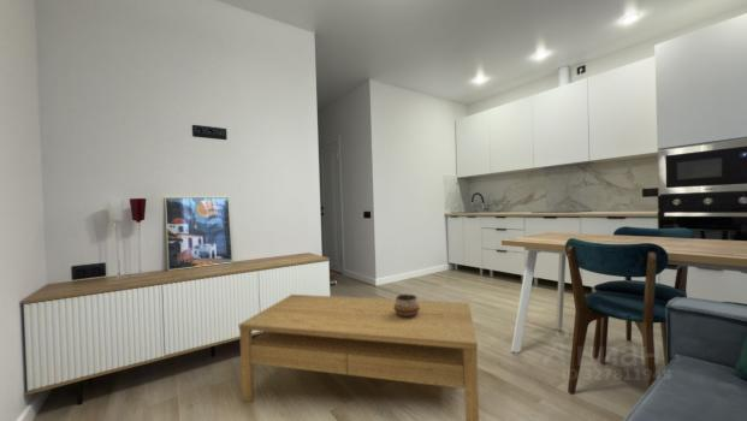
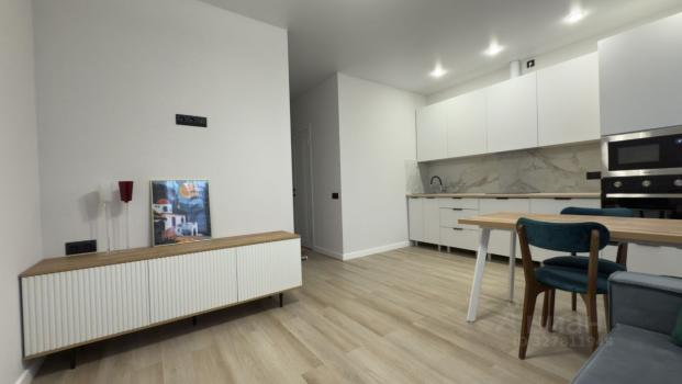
- decorative bowl (405, 304)
- coffee table (362, 349)
